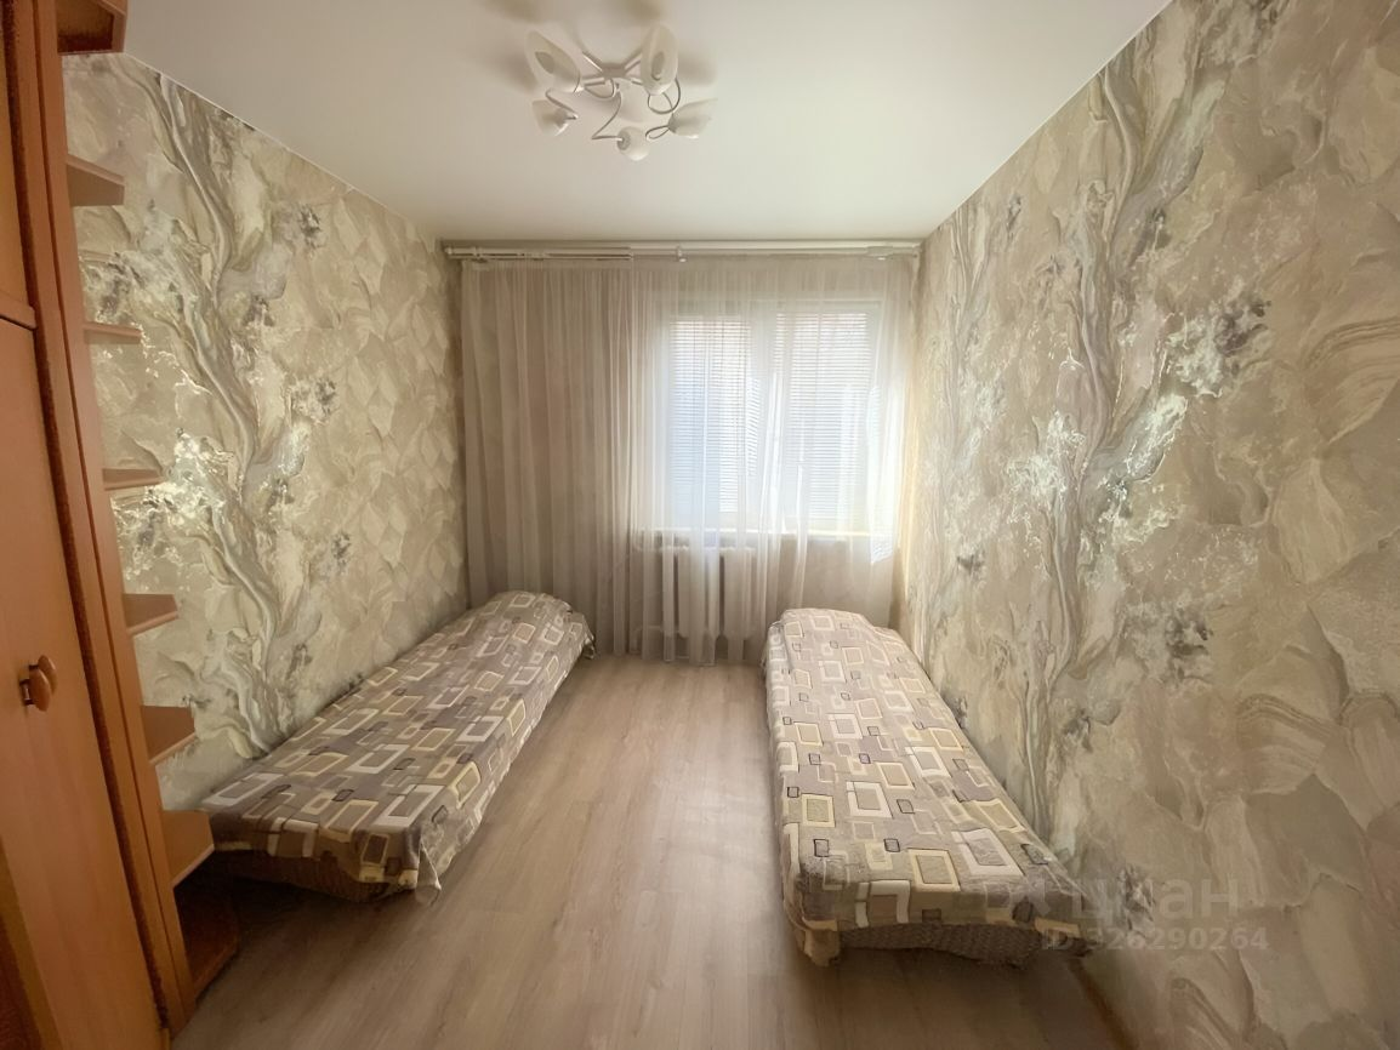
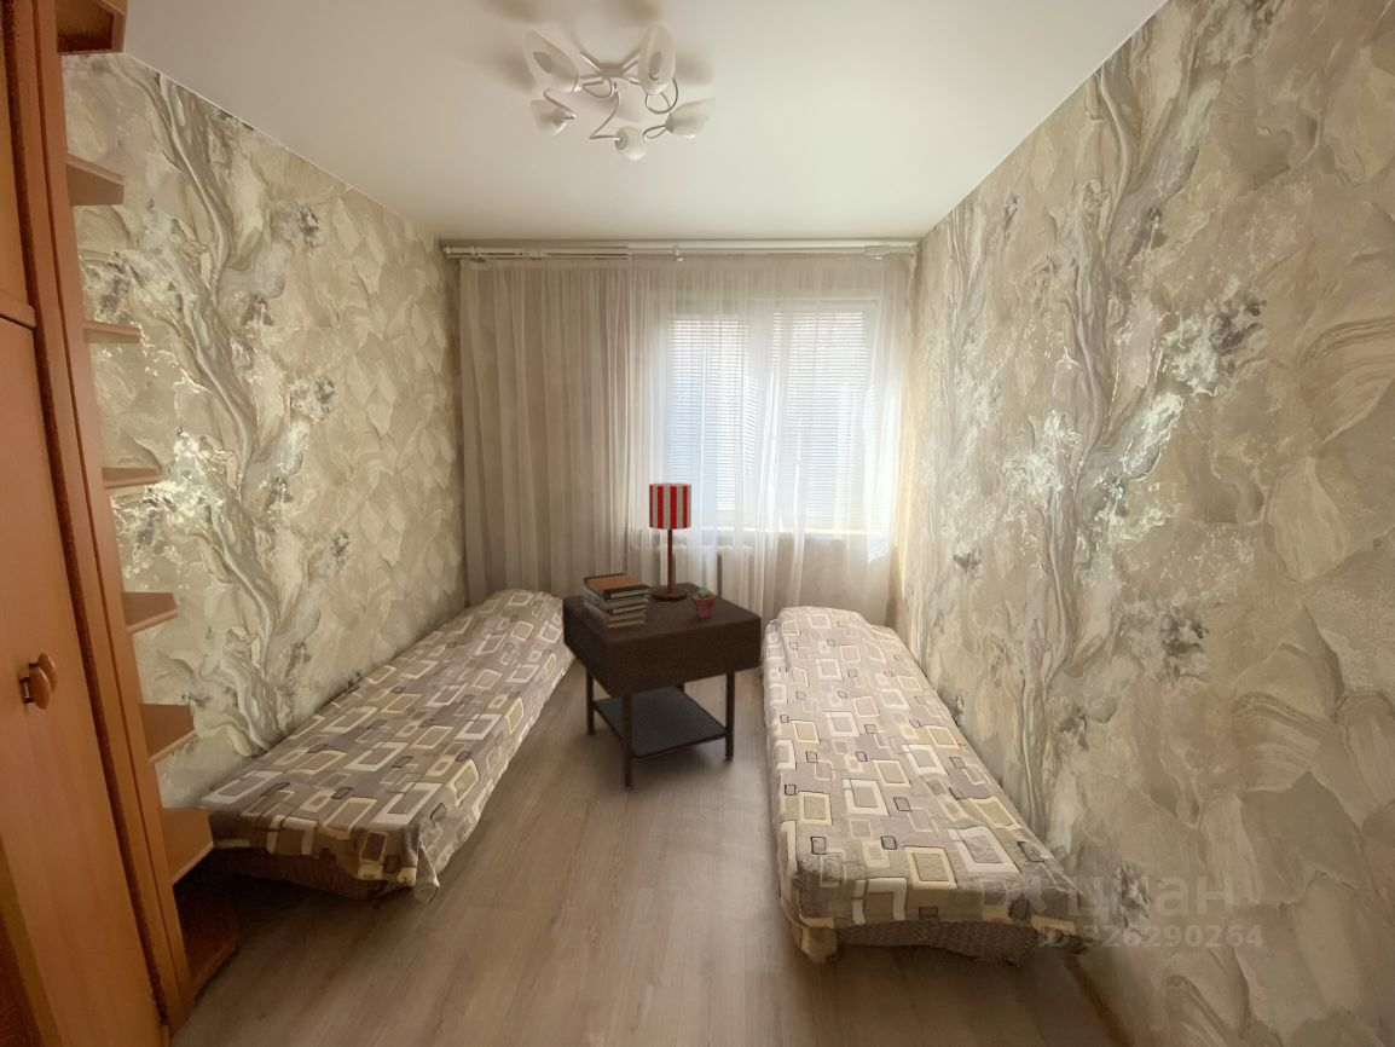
+ book stack (614, 598)
+ side table (656, 677)
+ potted succulent (704, 601)
+ table lamp (670, 540)
